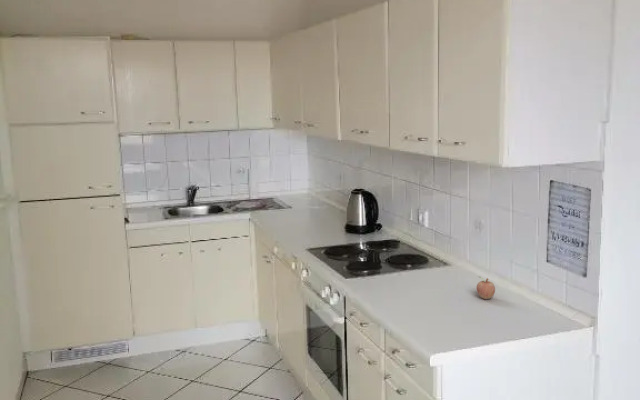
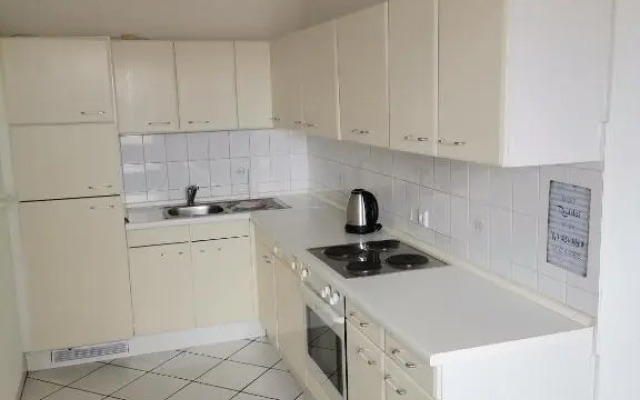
- fruit (485, 287)
